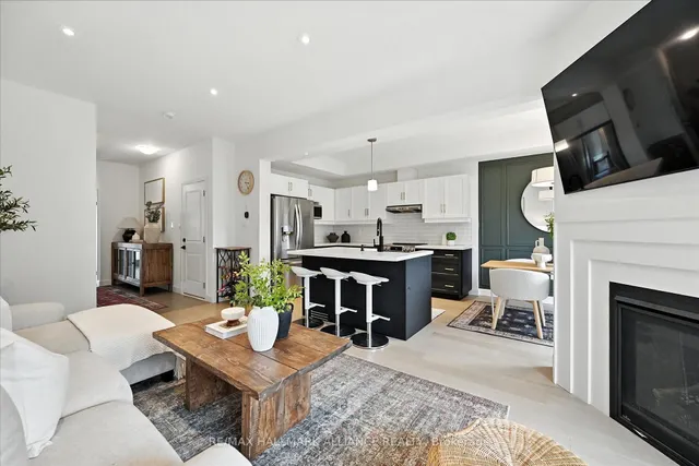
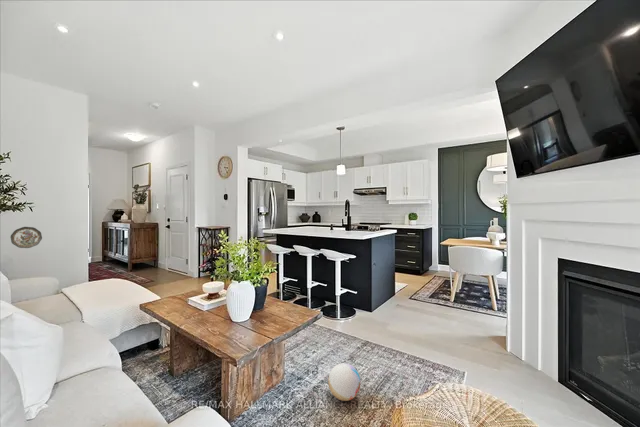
+ ball (344, 381)
+ decorative plate (26, 237)
